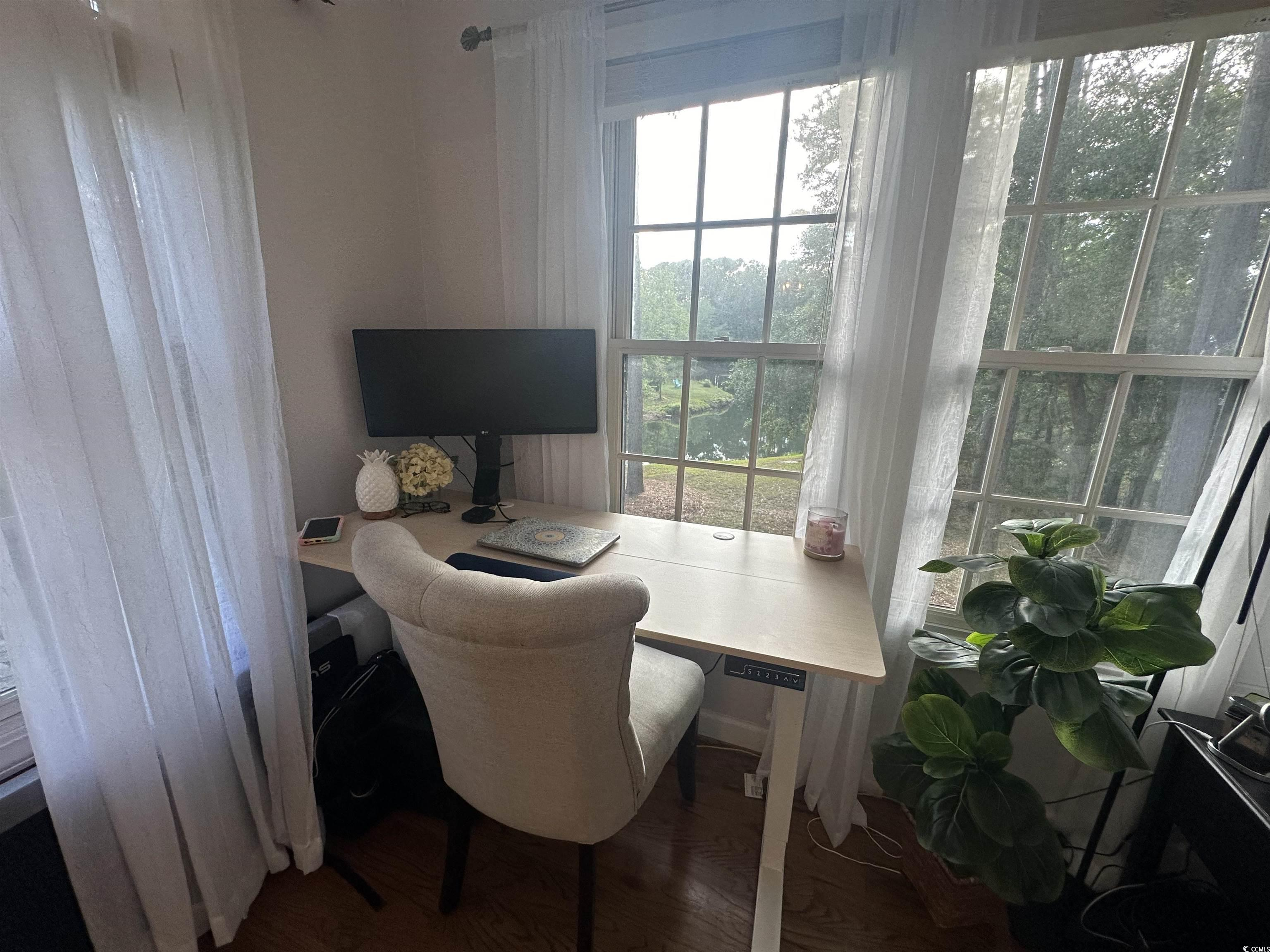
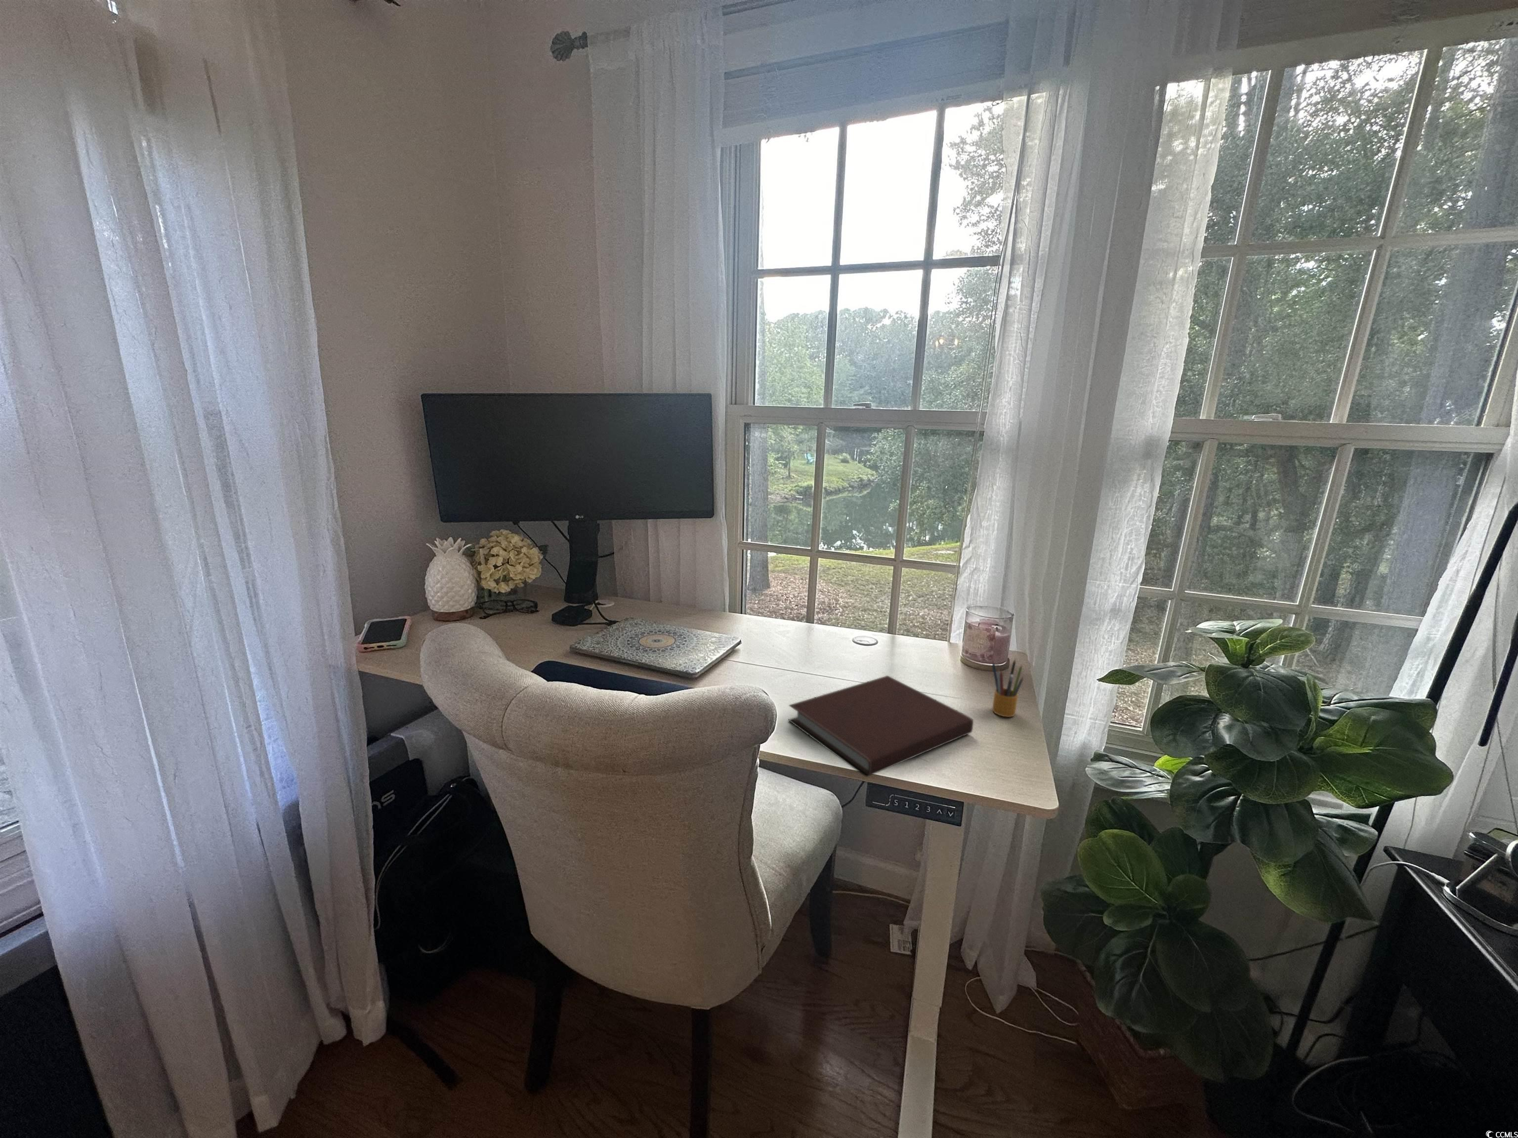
+ notebook (879, 720)
+ pencil box (1008, 686)
